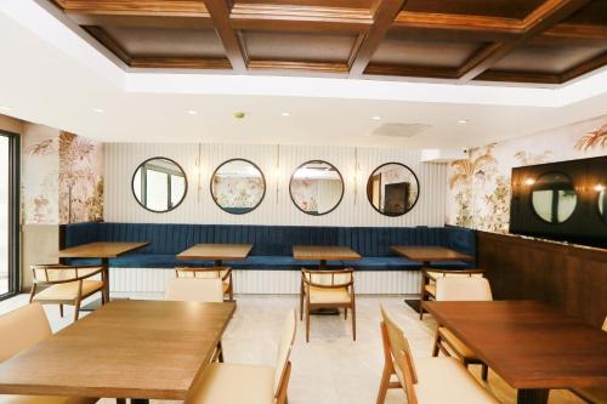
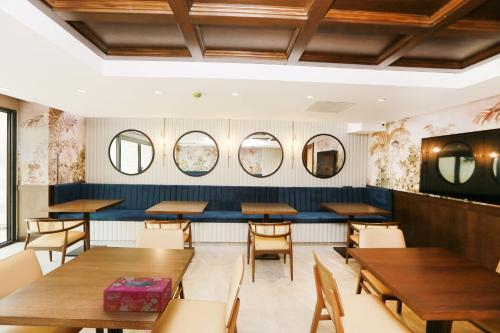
+ tissue box (139, 293)
